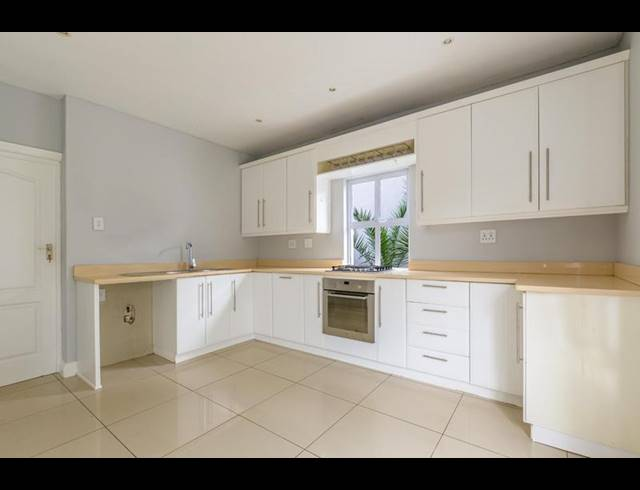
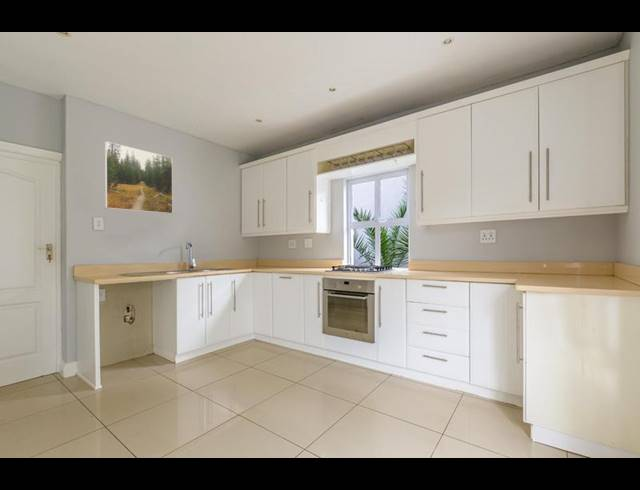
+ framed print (141, 180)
